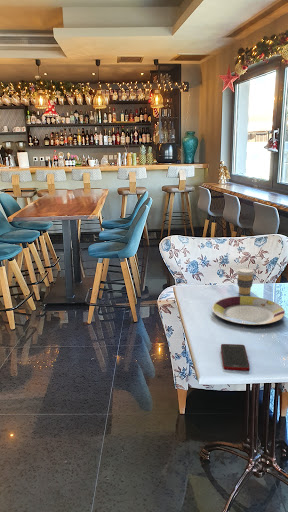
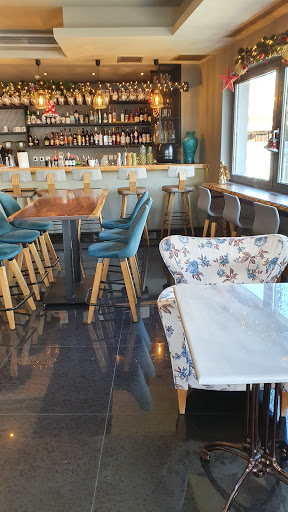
- coffee cup (245, 281)
- plate (247, 311)
- cell phone (234, 356)
